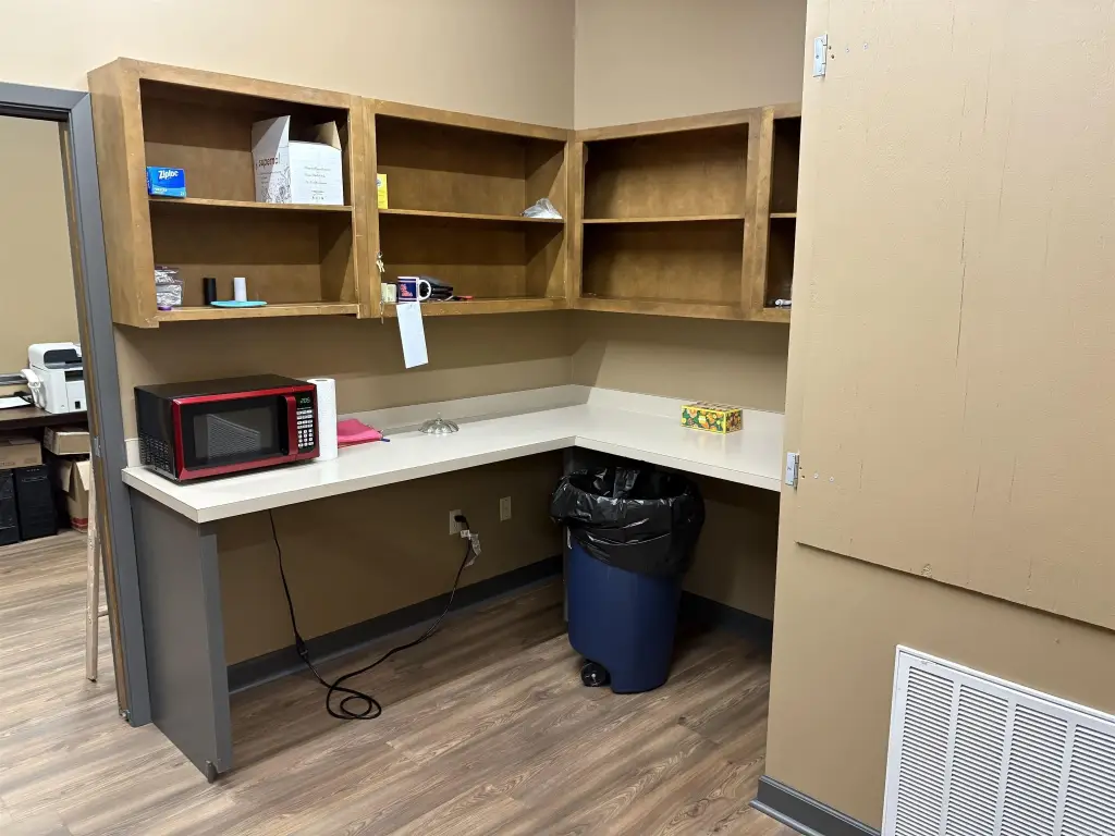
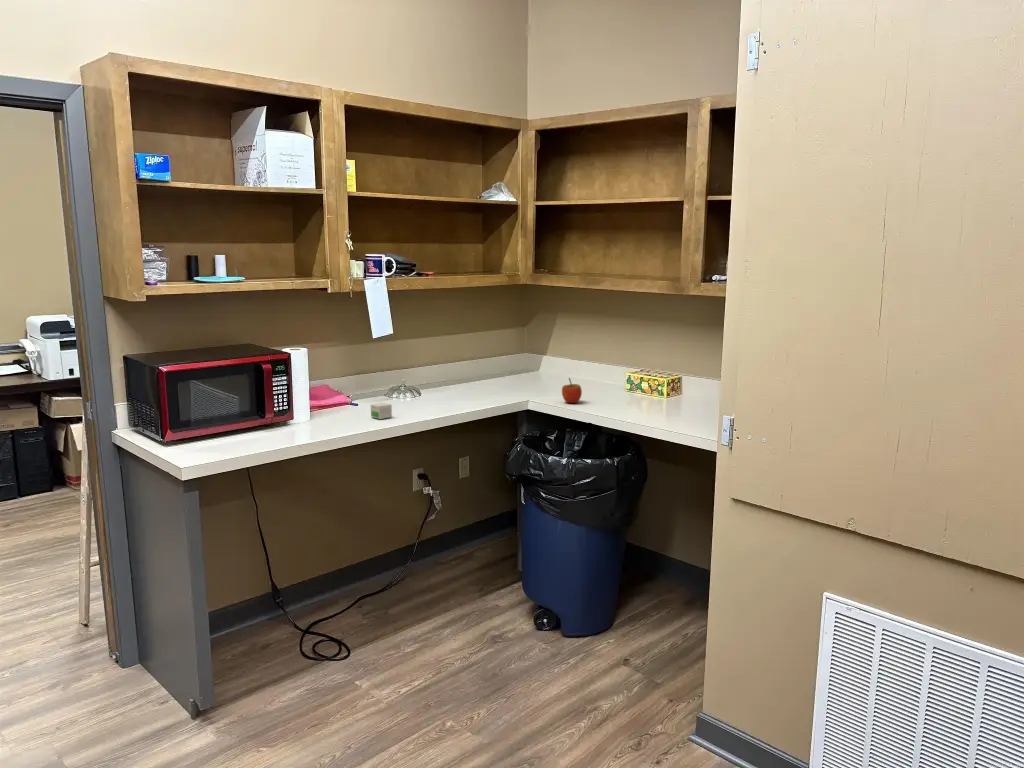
+ small box (381, 410)
+ apple (571, 390)
